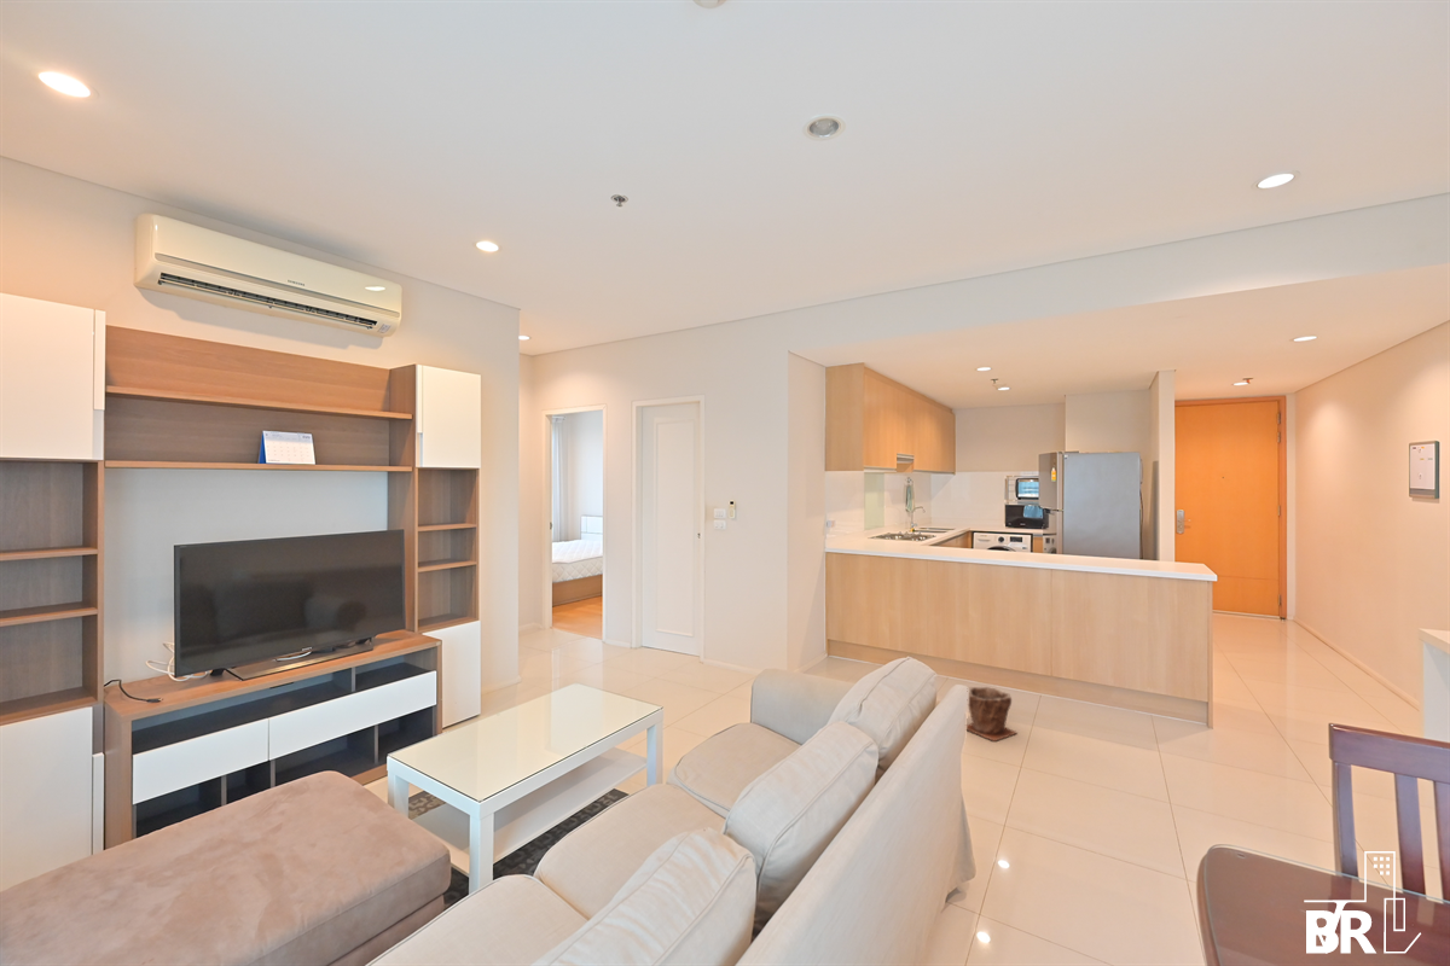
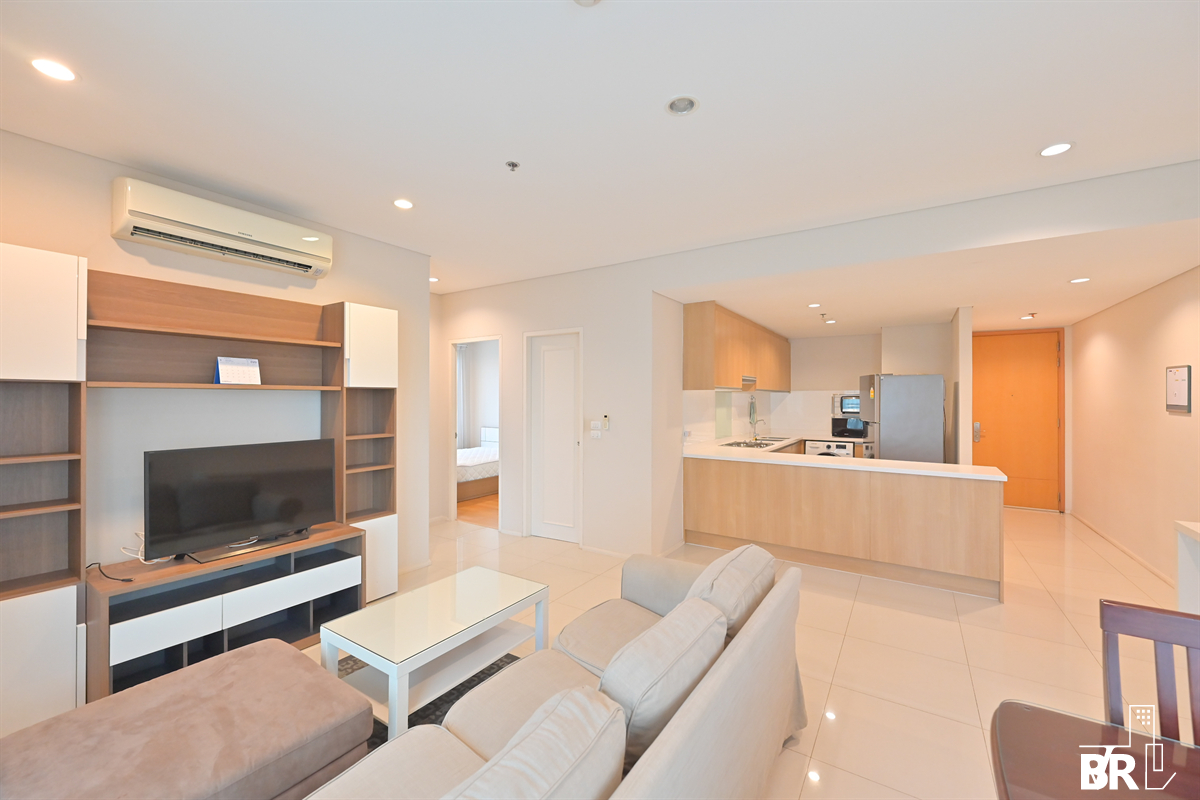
- plant pot (988, 710)
